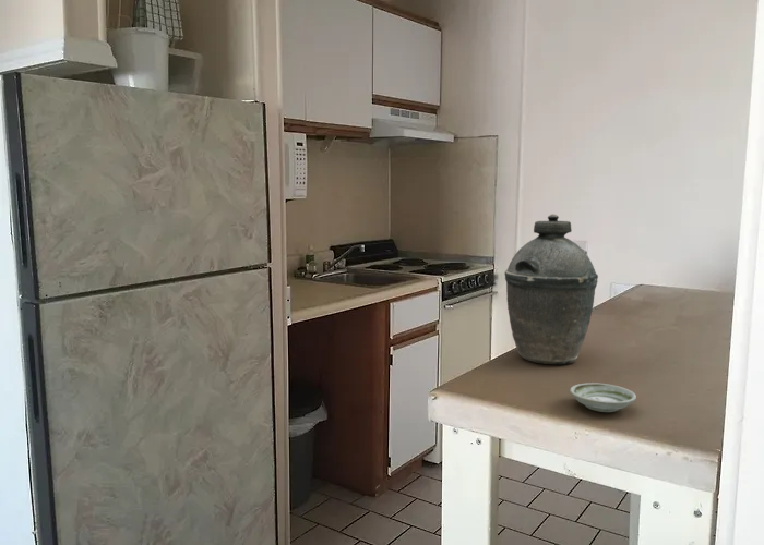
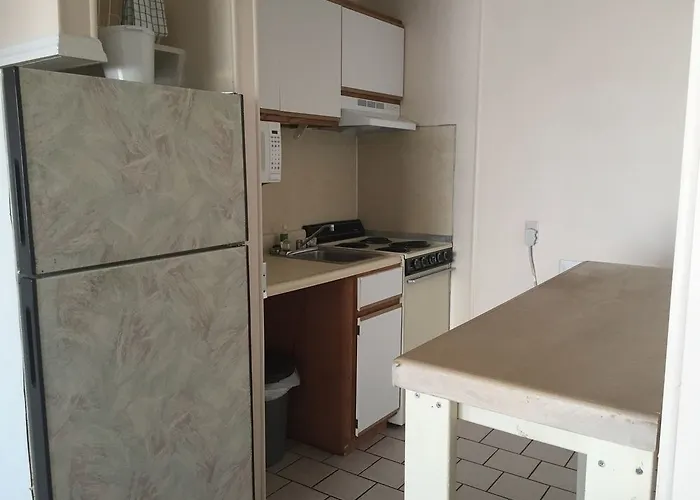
- kettle (550, 287)
- saucer (601, 399)
